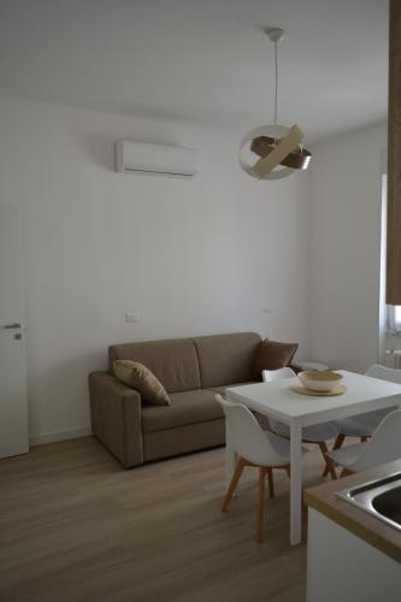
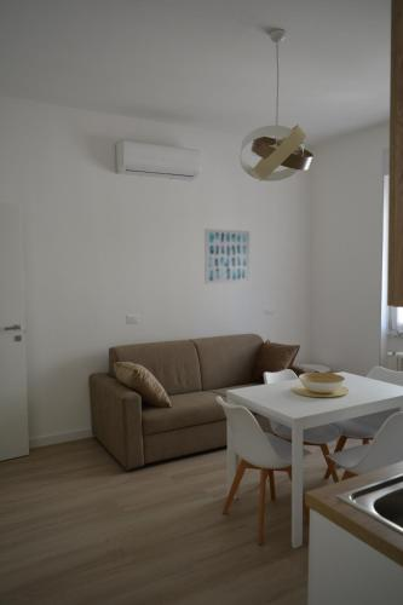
+ wall art (228, 257)
